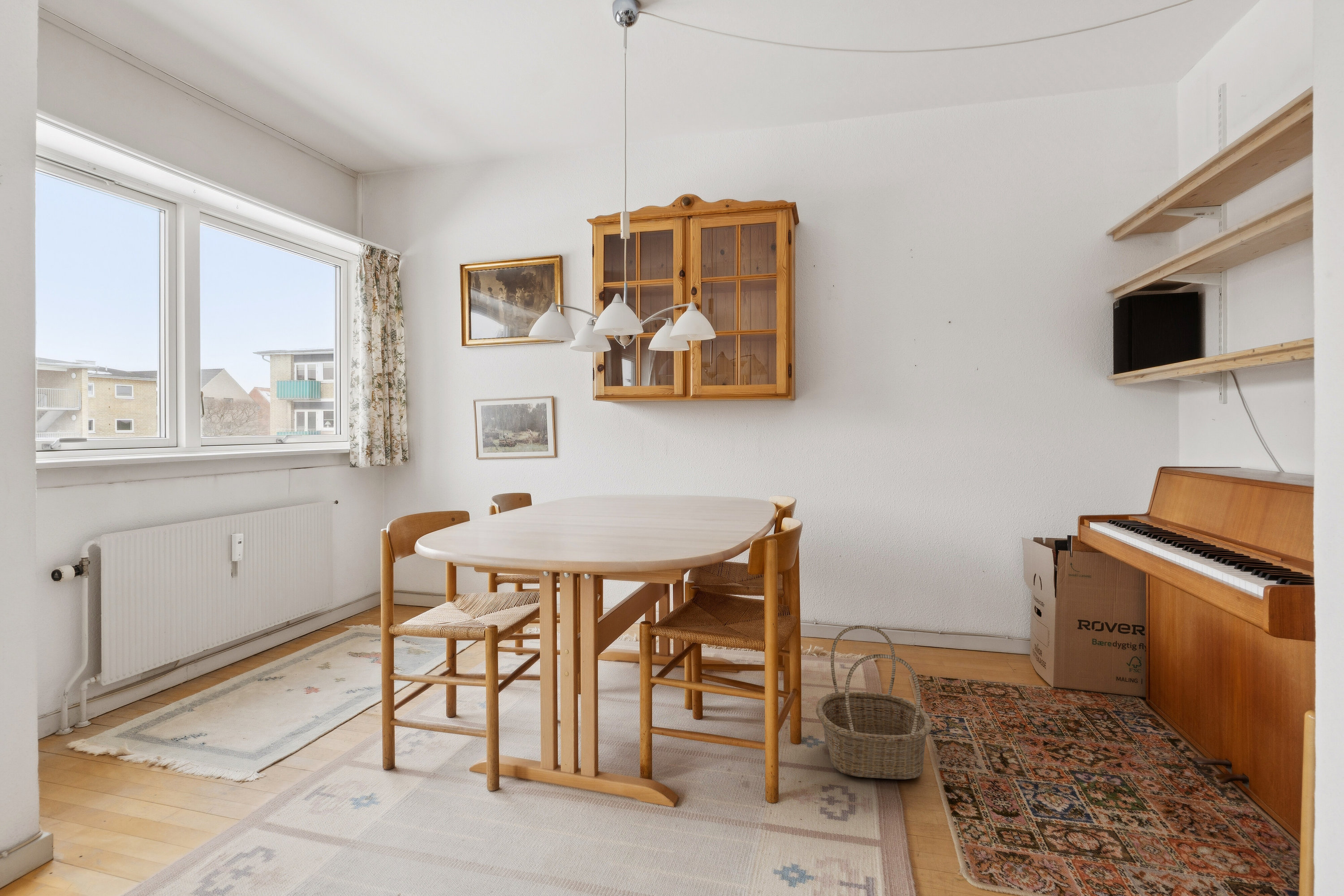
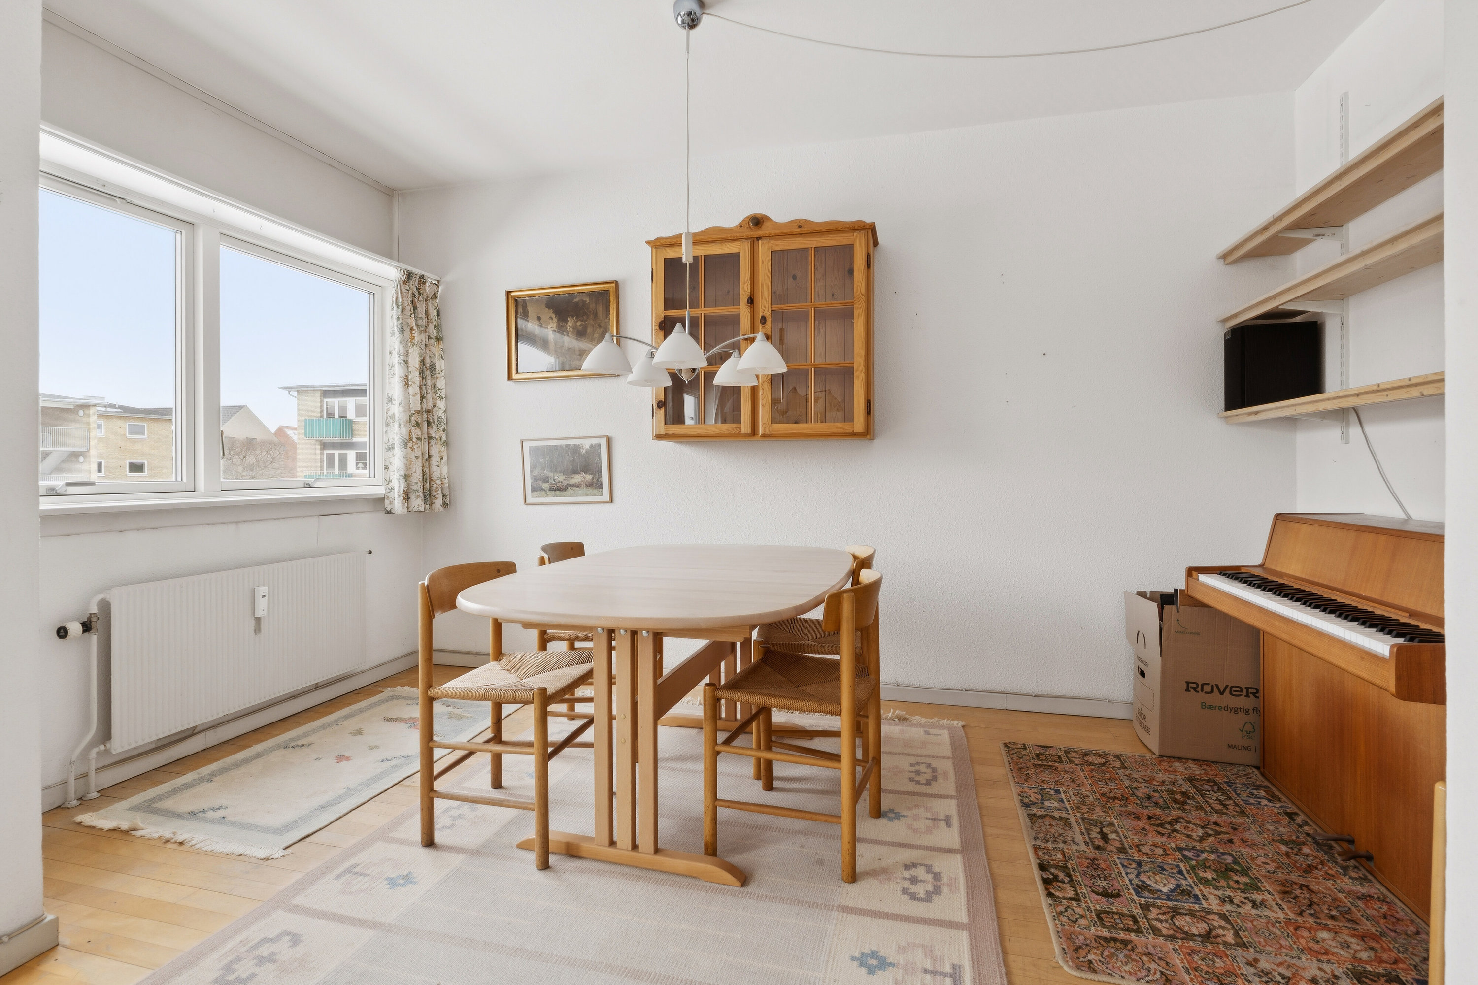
- basket (872, 699)
